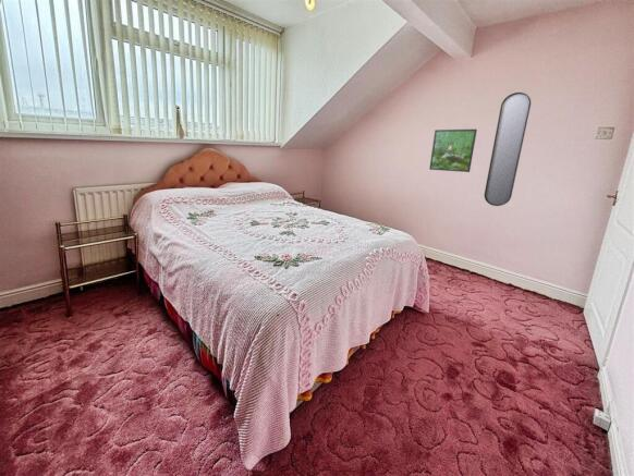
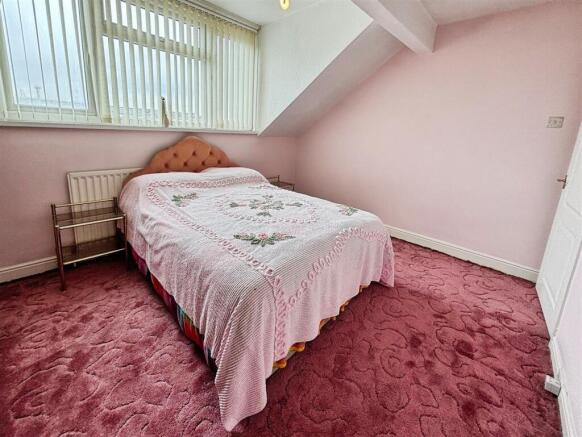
- home mirror (505, 151)
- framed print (451, 150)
